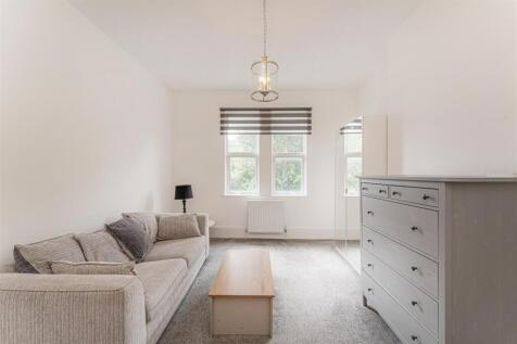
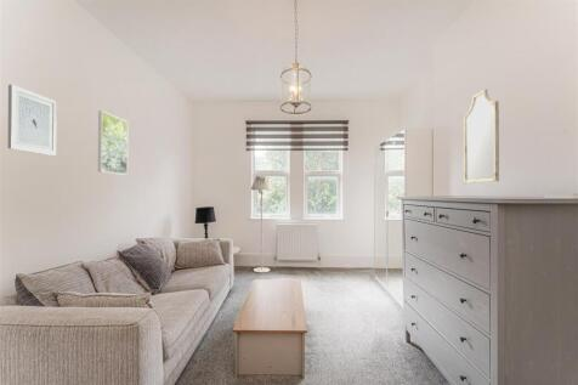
+ floor lamp (261, 222)
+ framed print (113, 145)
+ wall art (34, 123)
+ home mirror (478, 137)
